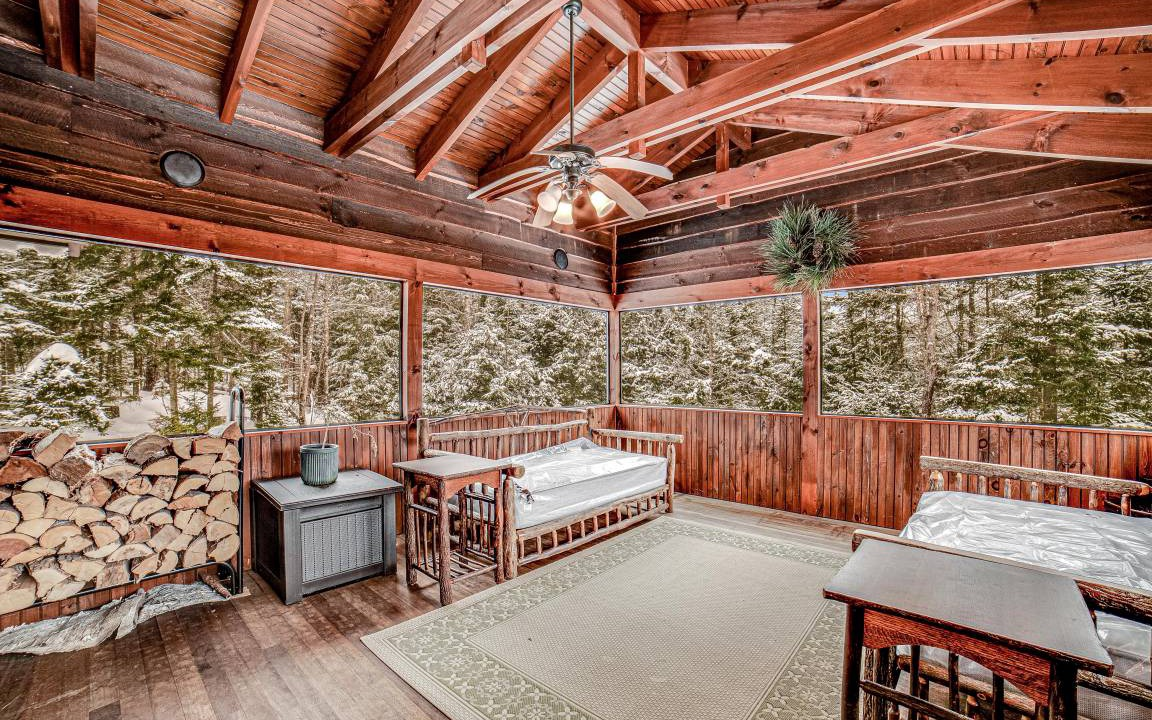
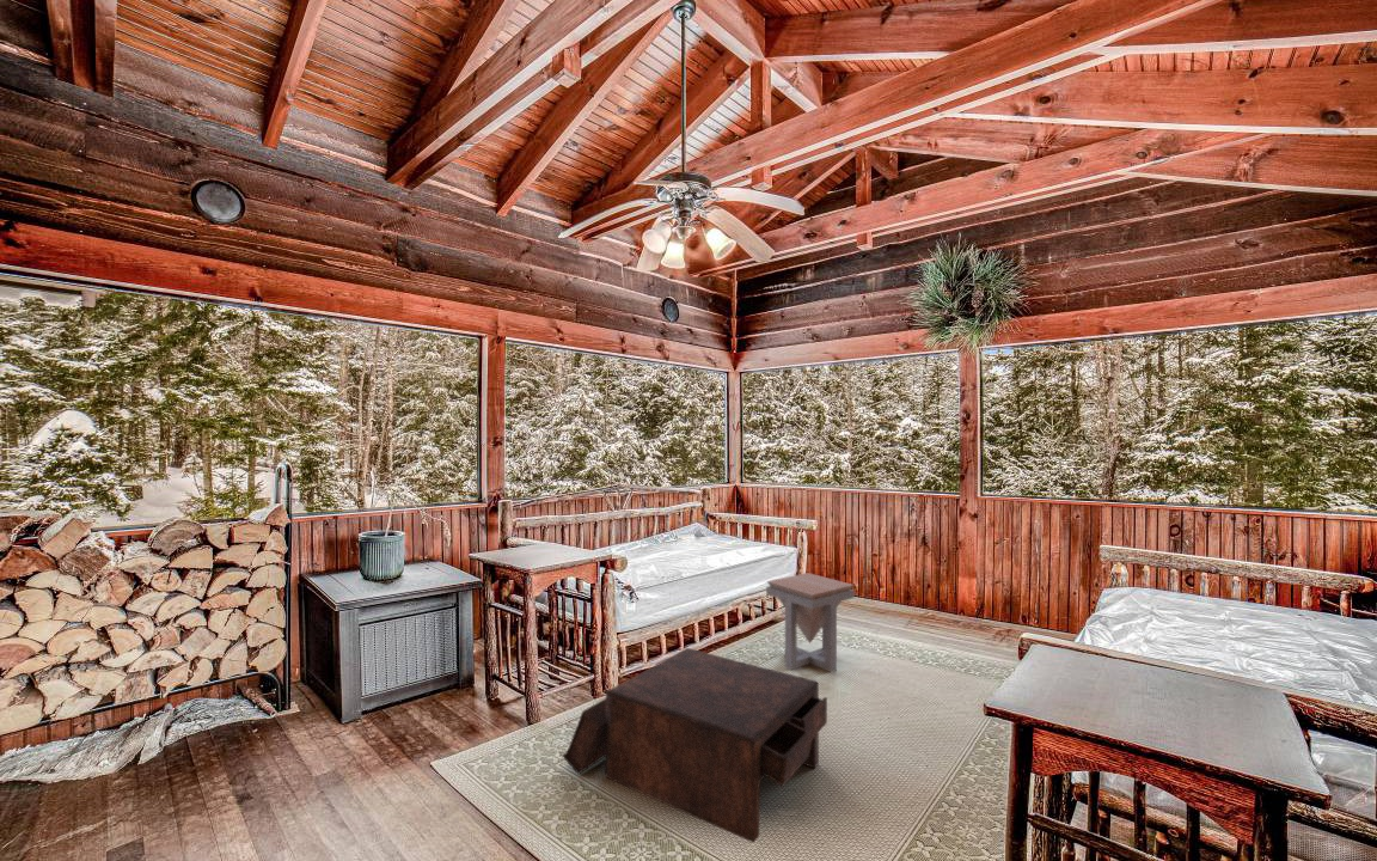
+ side table (809, 622)
+ coffee table (700, 726)
